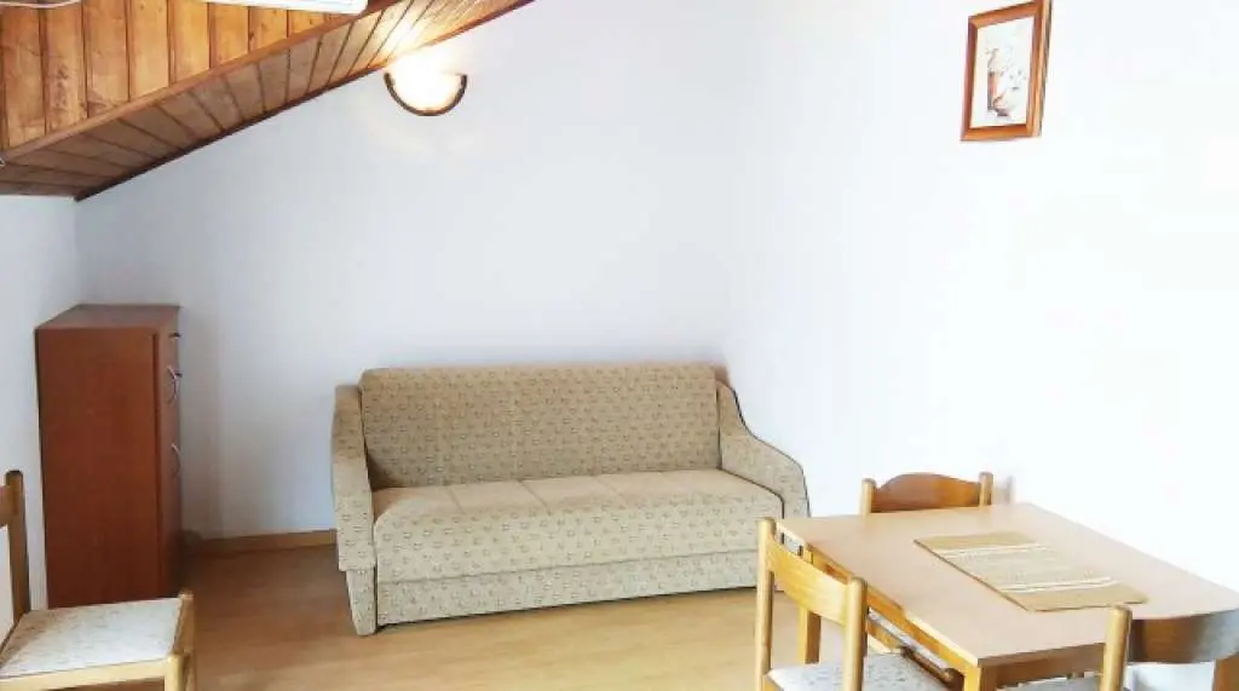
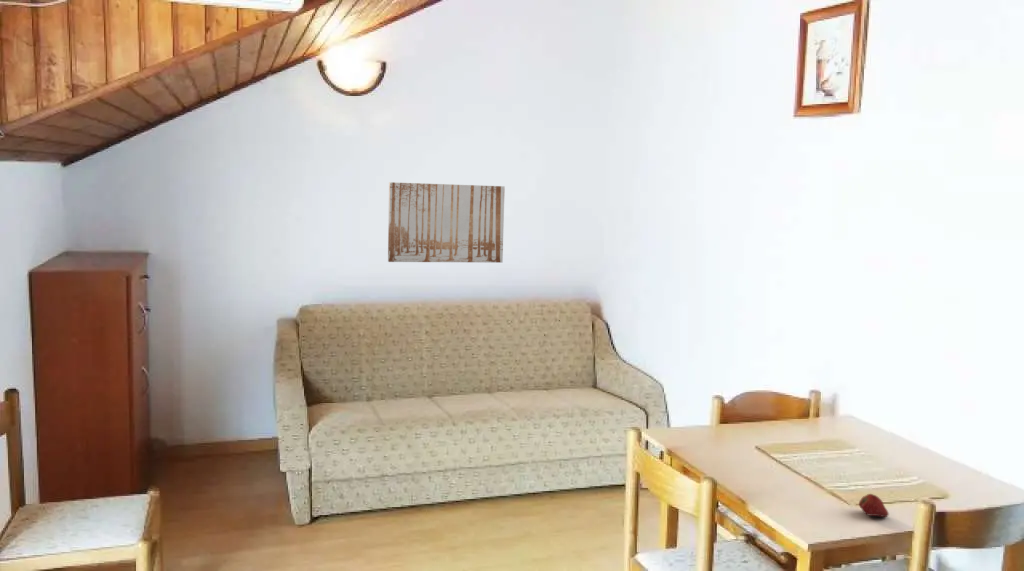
+ fruit (874, 505)
+ wall art (447, 223)
